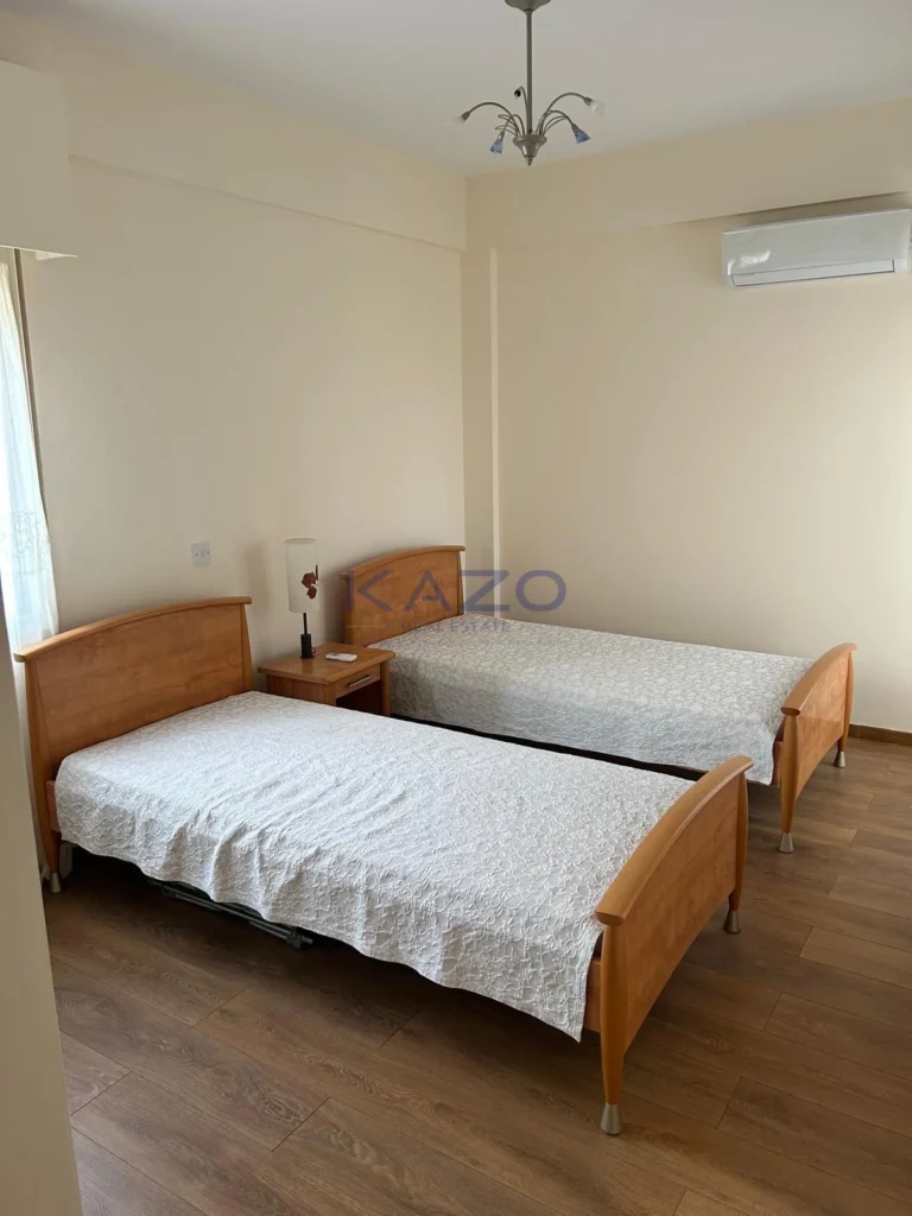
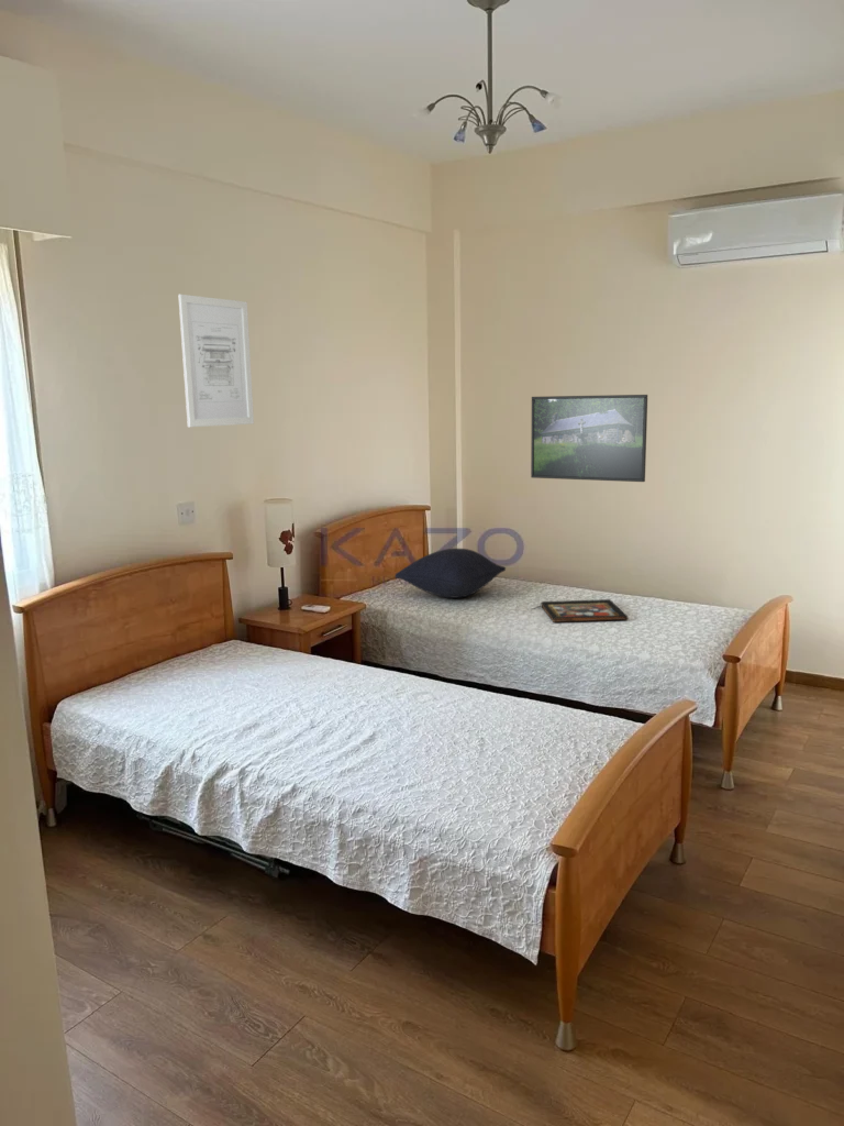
+ wall art (218, 362)
+ decorative tray (582, 610)
+ pillow (451, 572)
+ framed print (586, 438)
